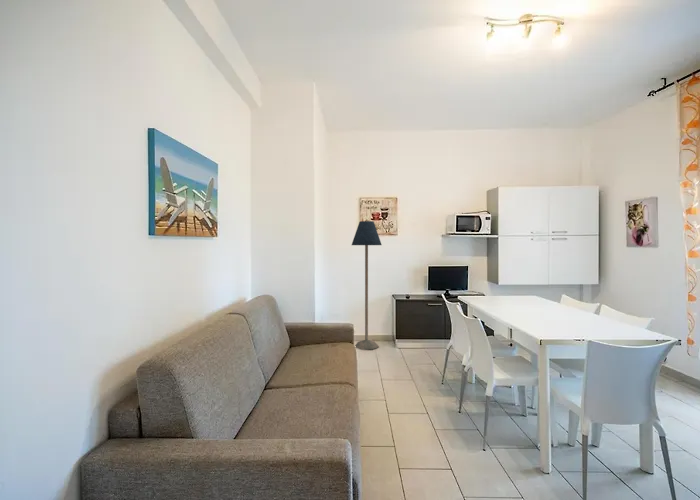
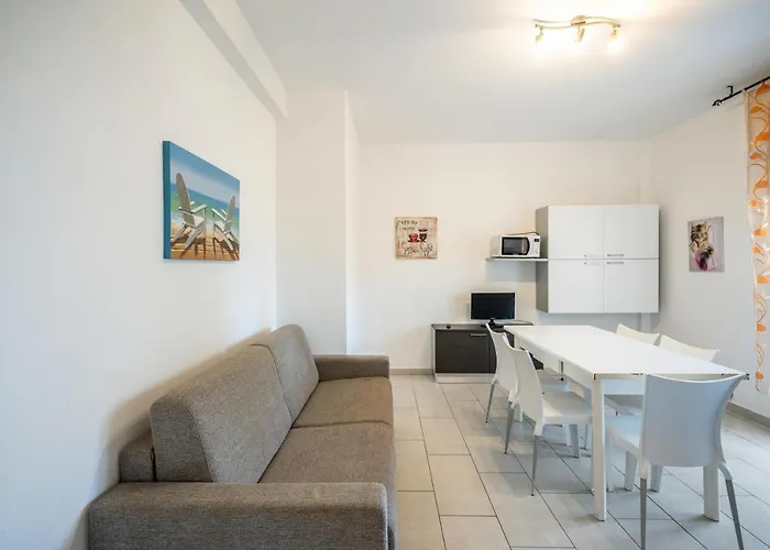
- floor lamp (366, 283)
